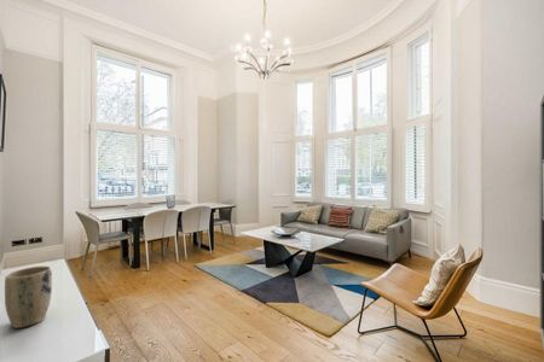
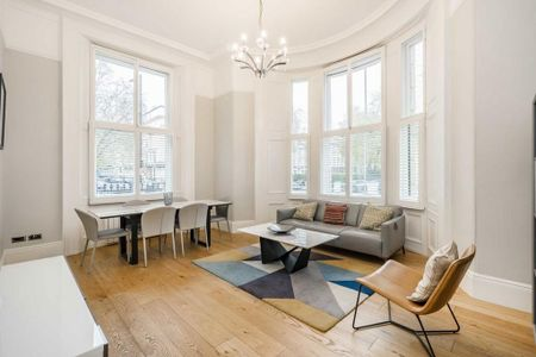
- plant pot (29, 296)
